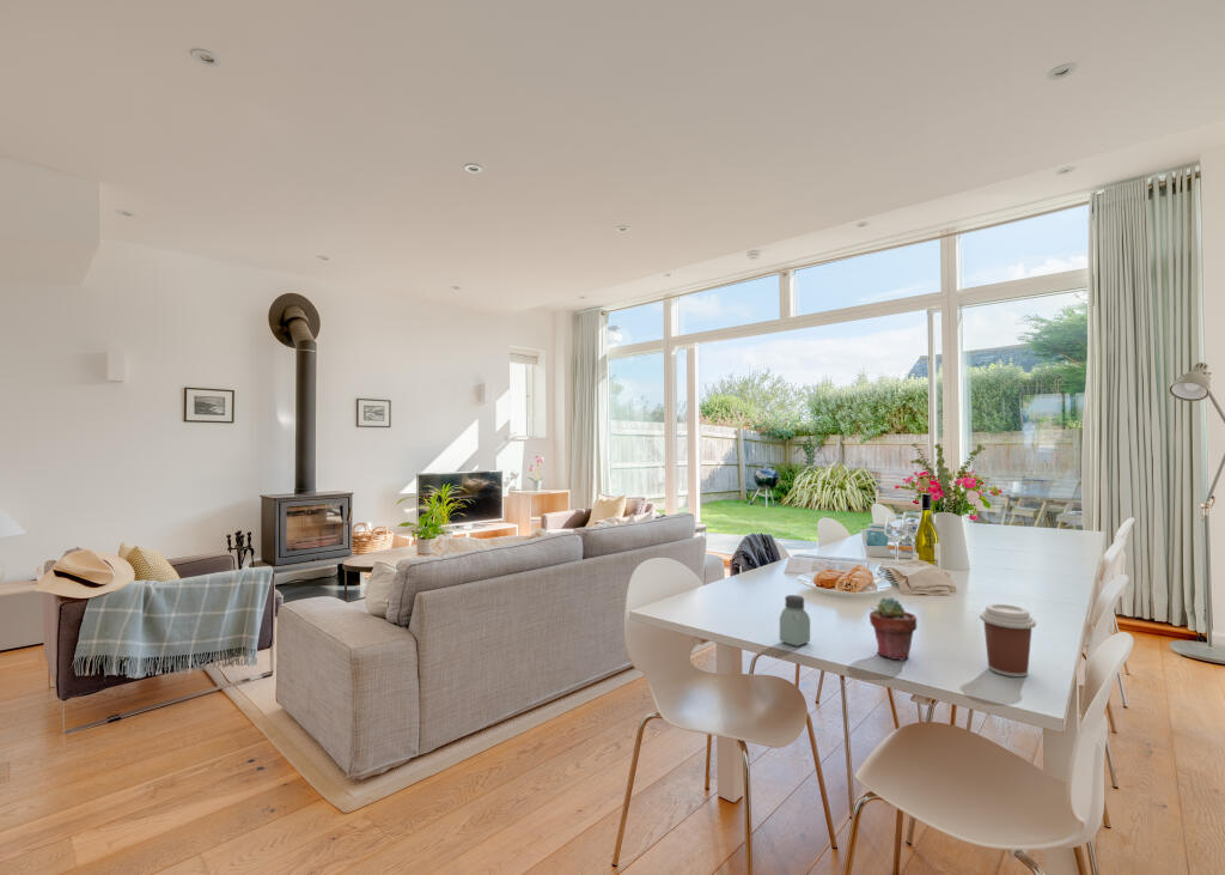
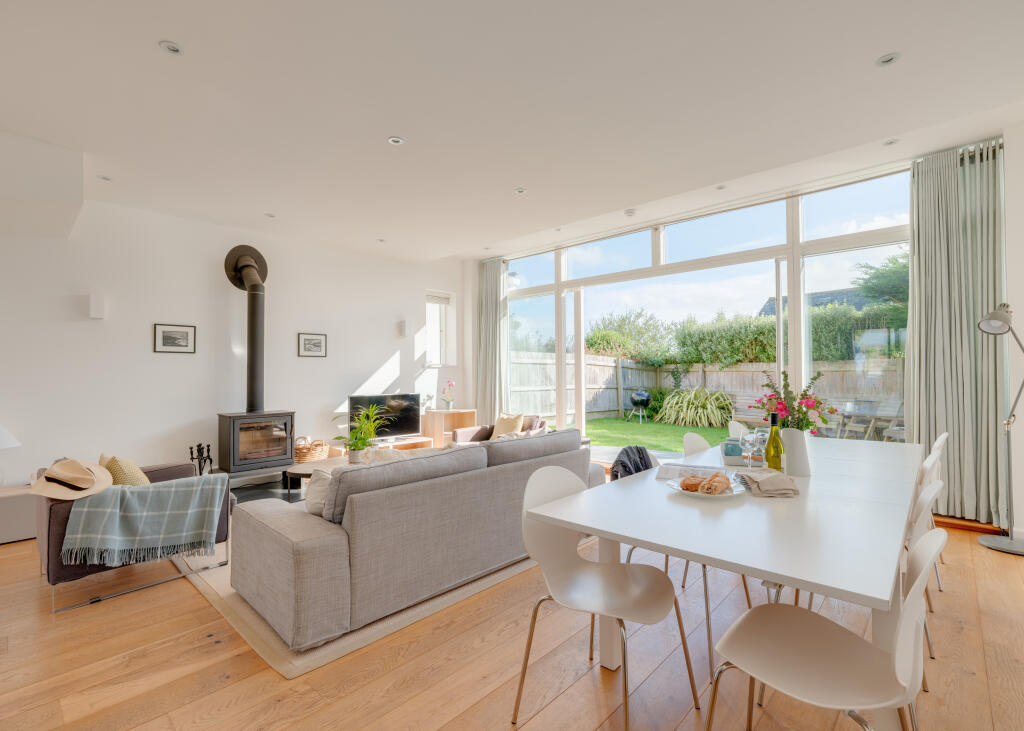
- saltshaker (794, 619)
- potted succulent (892, 626)
- coffee cup (1007, 639)
